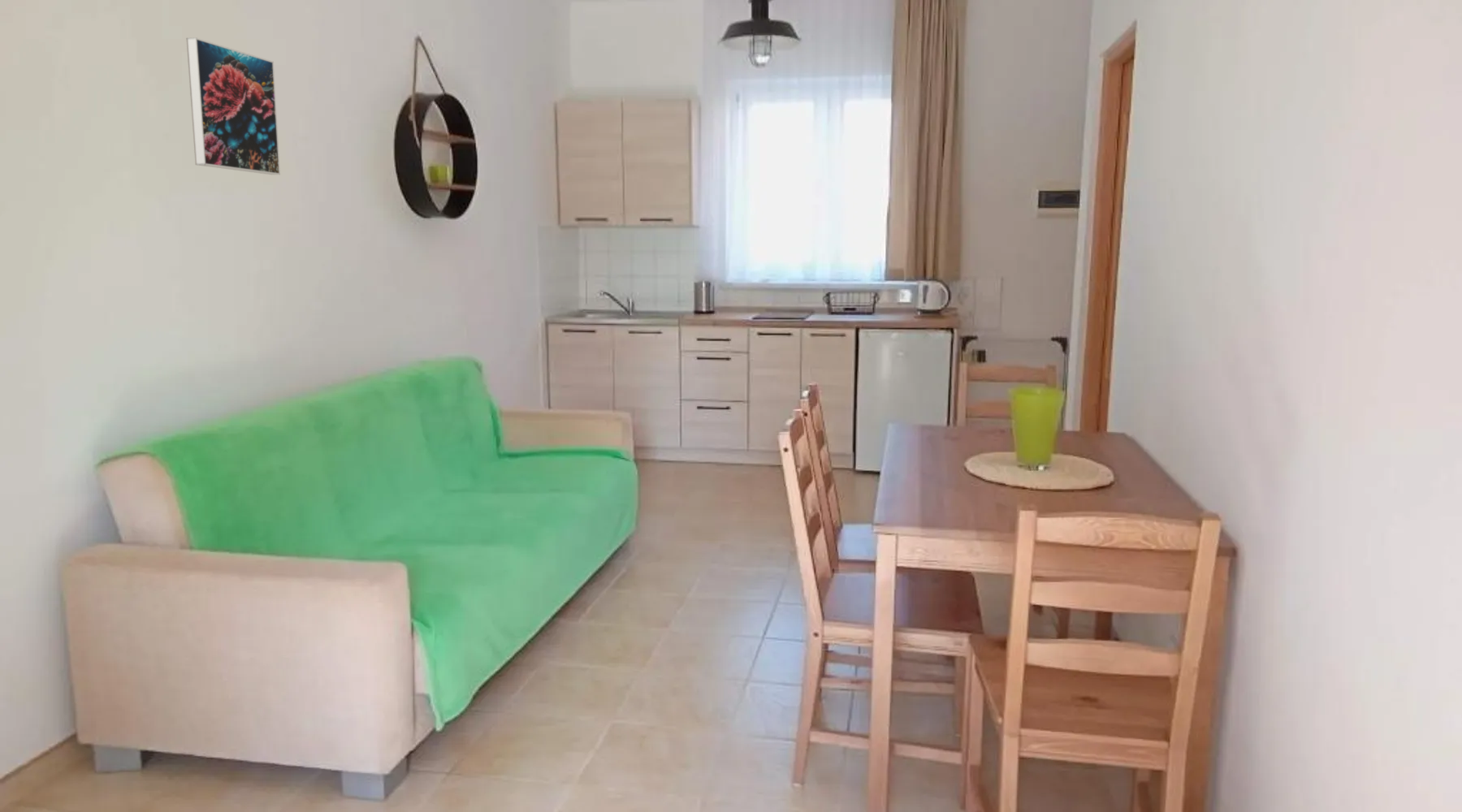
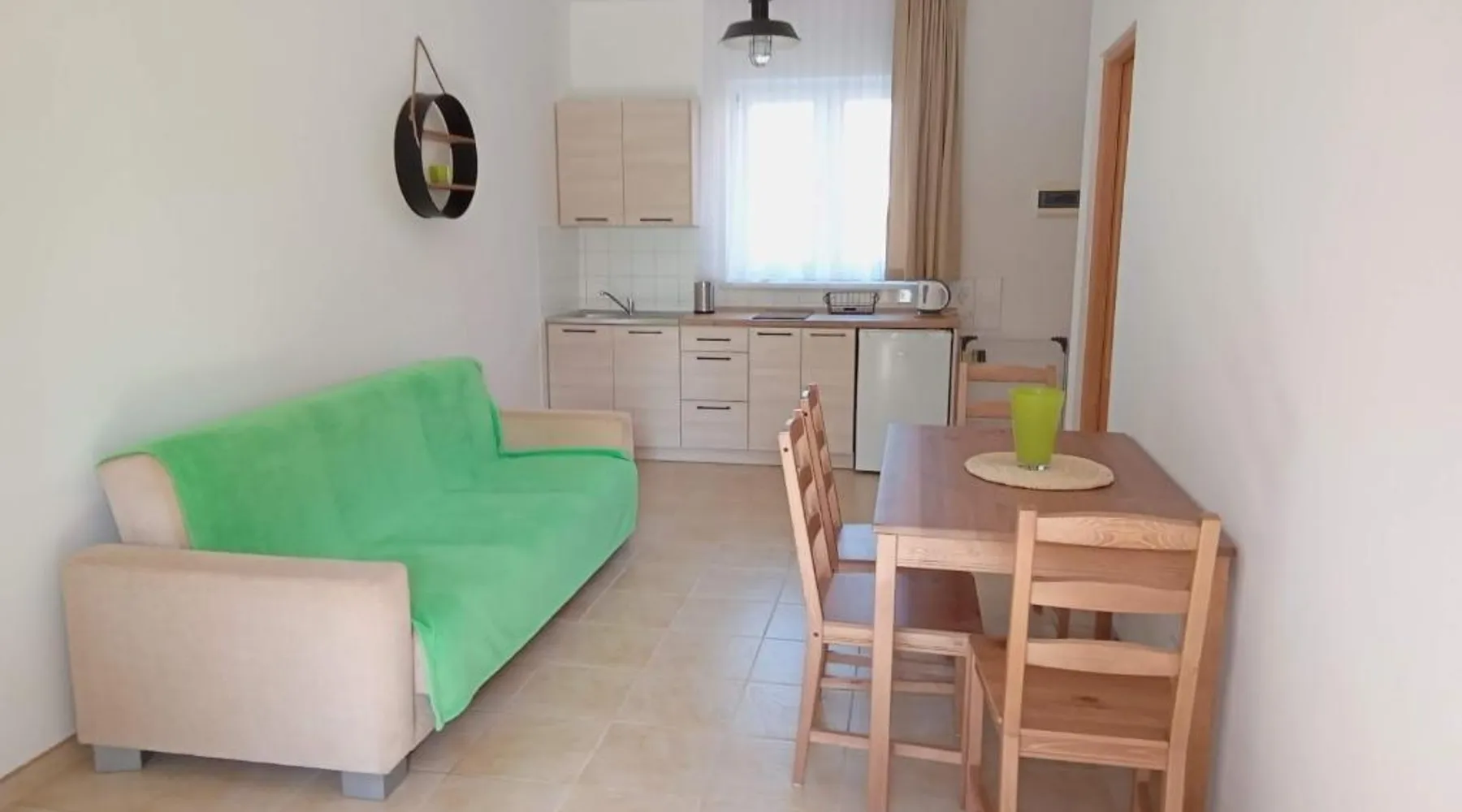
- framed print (236, 110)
